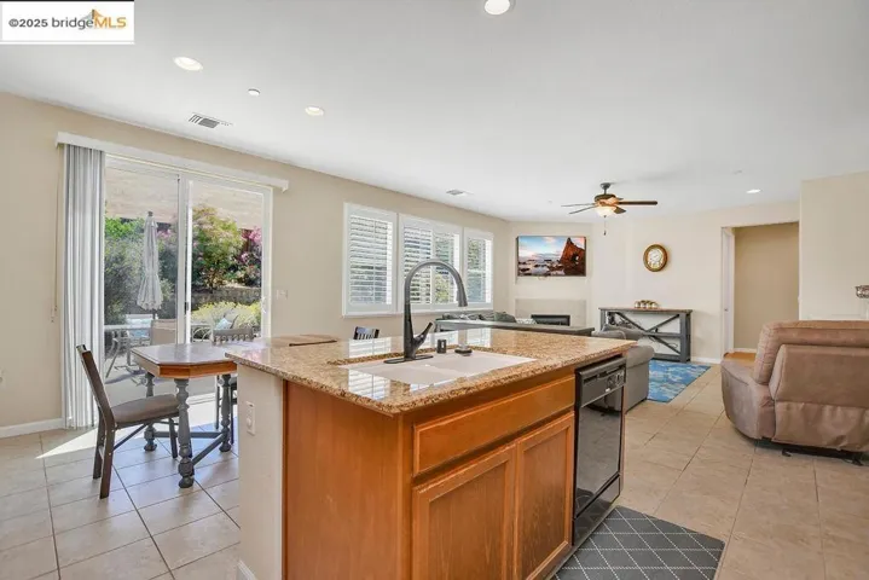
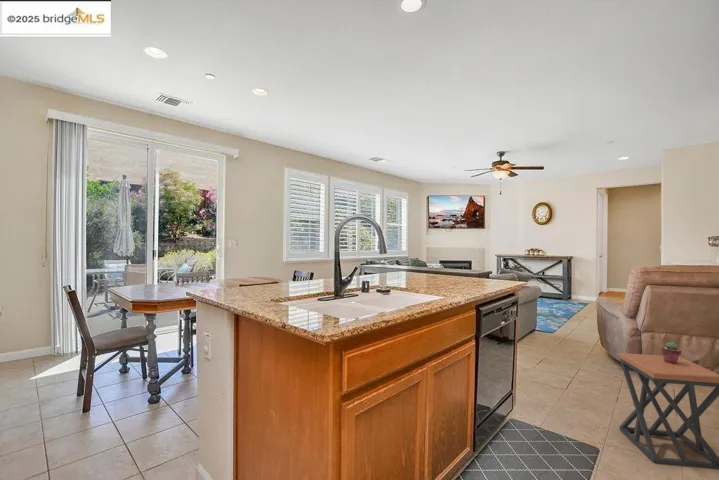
+ potted succulent (671, 351)
+ stool (668, 406)
